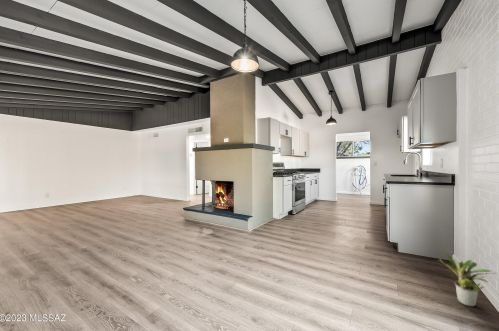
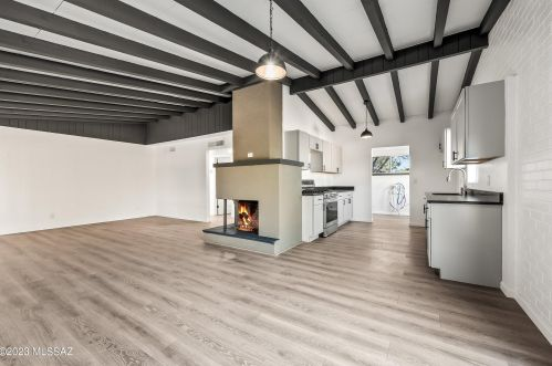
- potted plant (464, 280)
